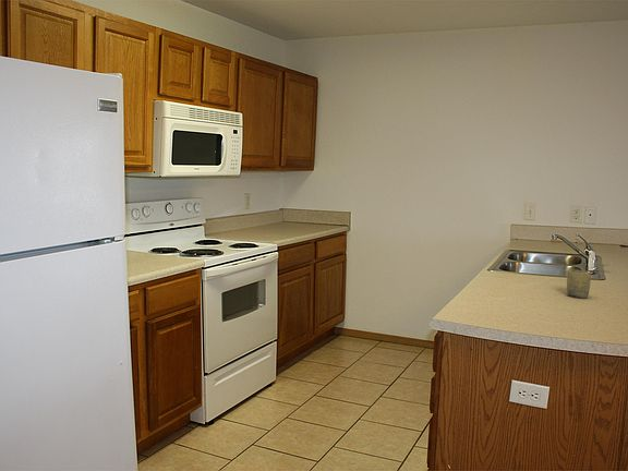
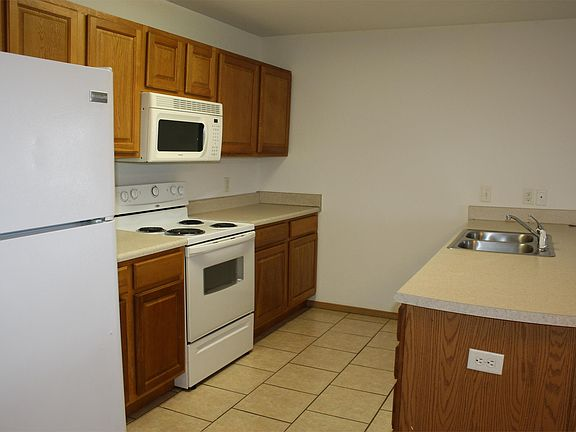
- cup (578, 282)
